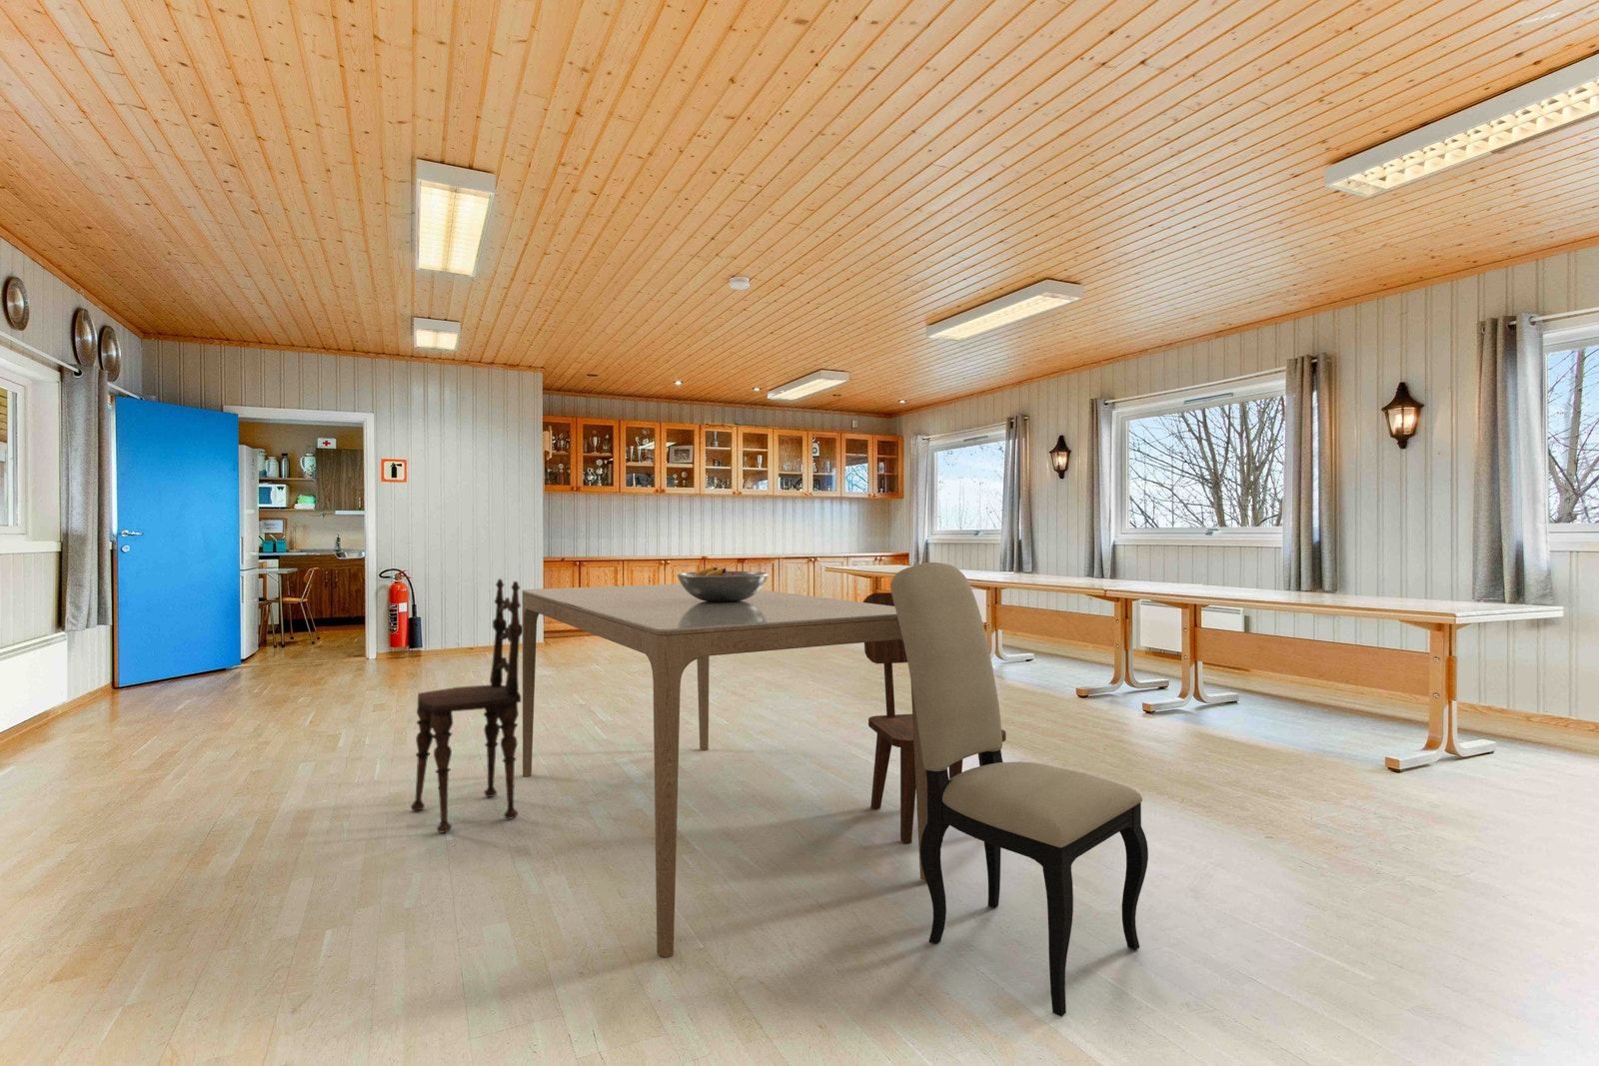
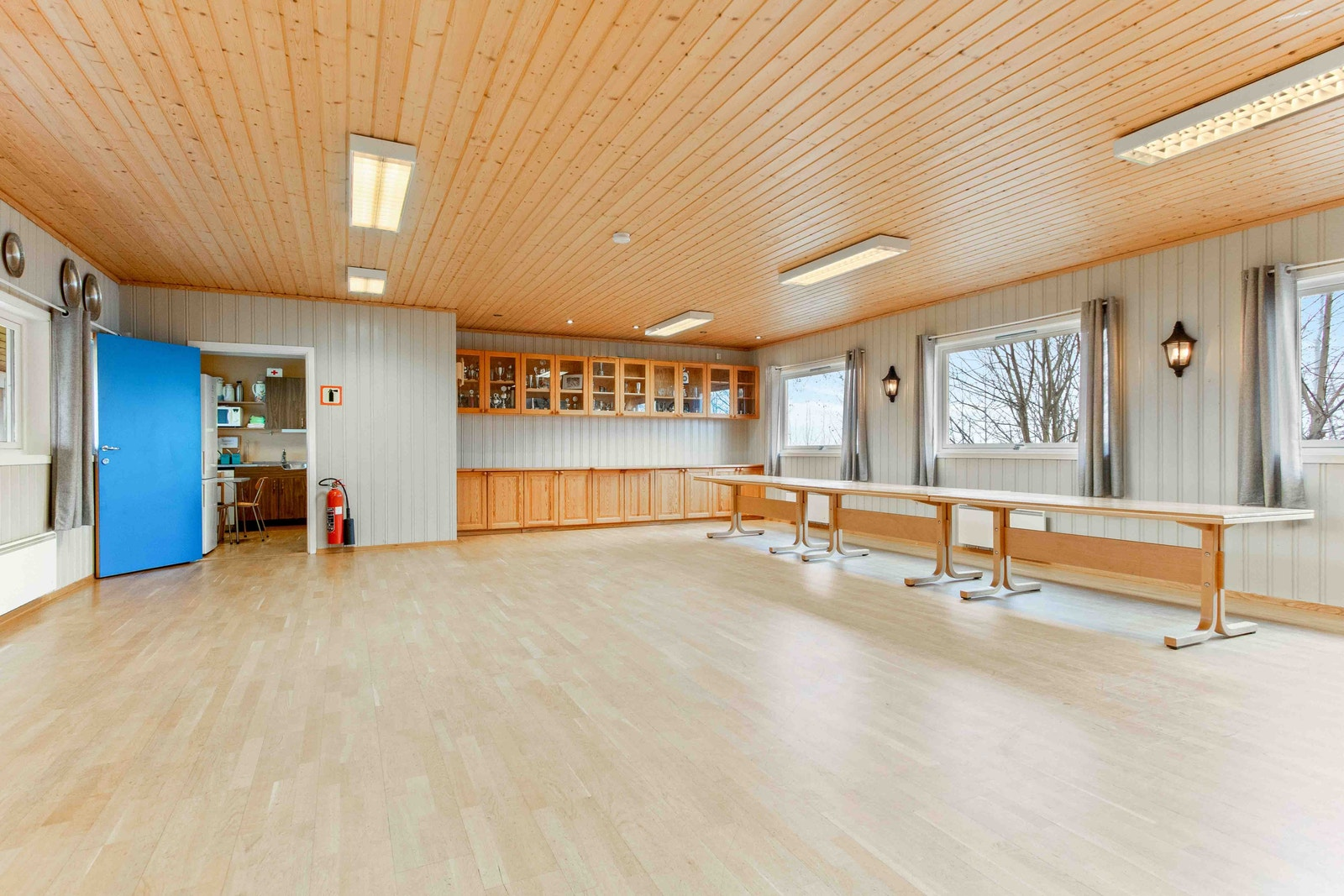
- dining chair (1021, 761)
- dining table (698, 708)
- dining chair (469, 696)
- dining chair (911, 714)
- fruit bowl (722, 583)
